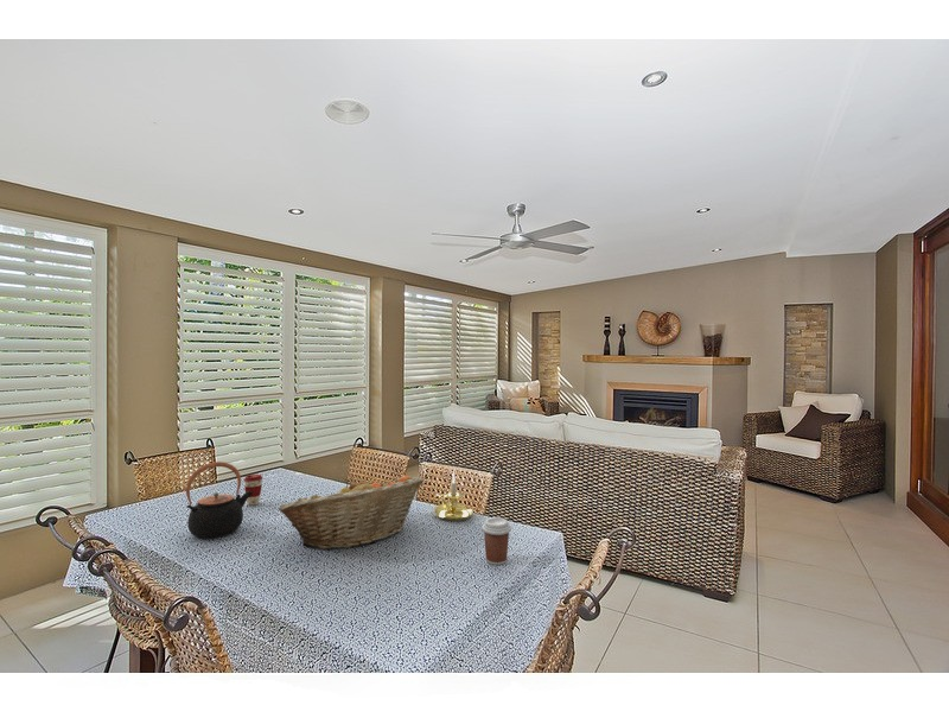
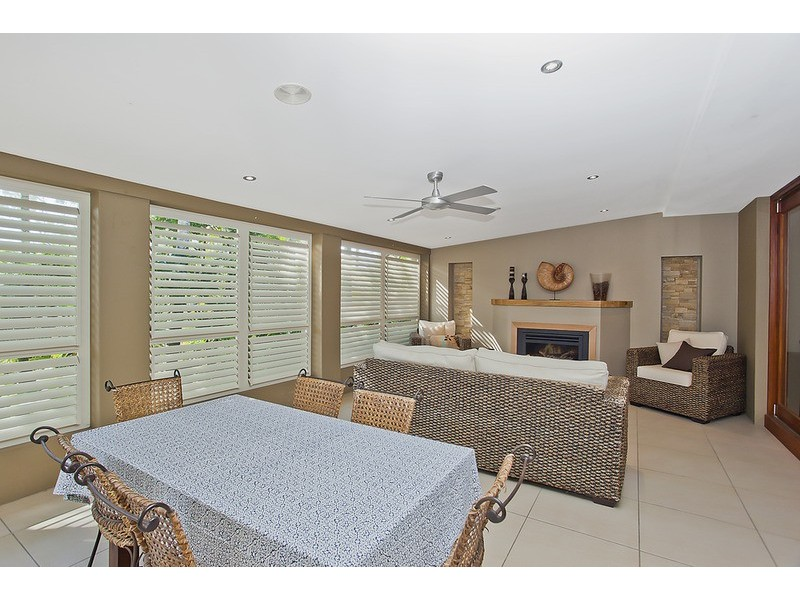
- coffee cup (496, 540)
- fruit basket (355, 504)
- candle holder (451, 491)
- teapot (221, 495)
- coffee cup (253, 489)
